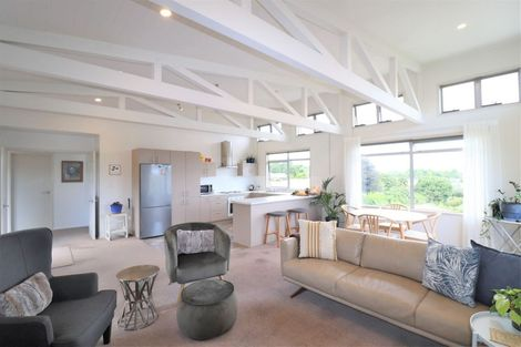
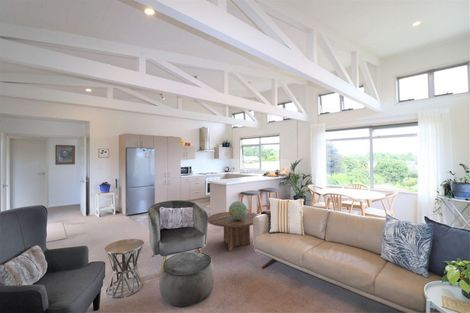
+ coffee table (234, 231)
+ decorative globe (237, 210)
